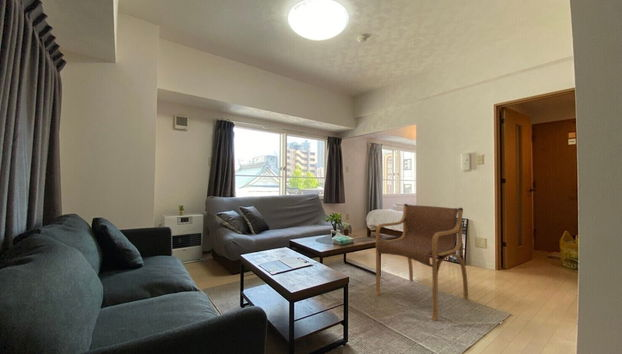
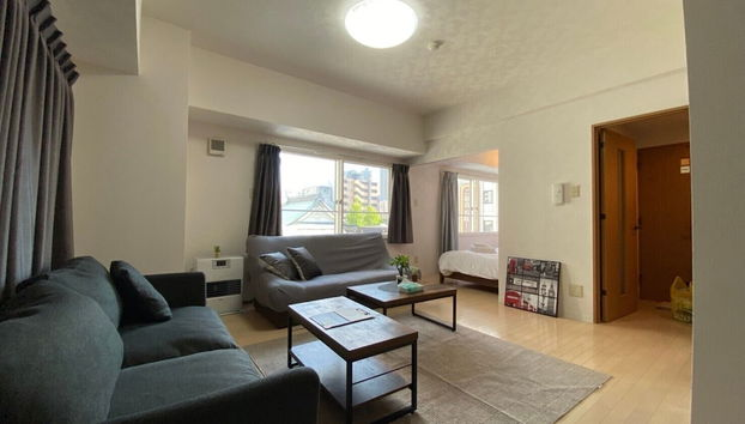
- armchair (420, 251)
